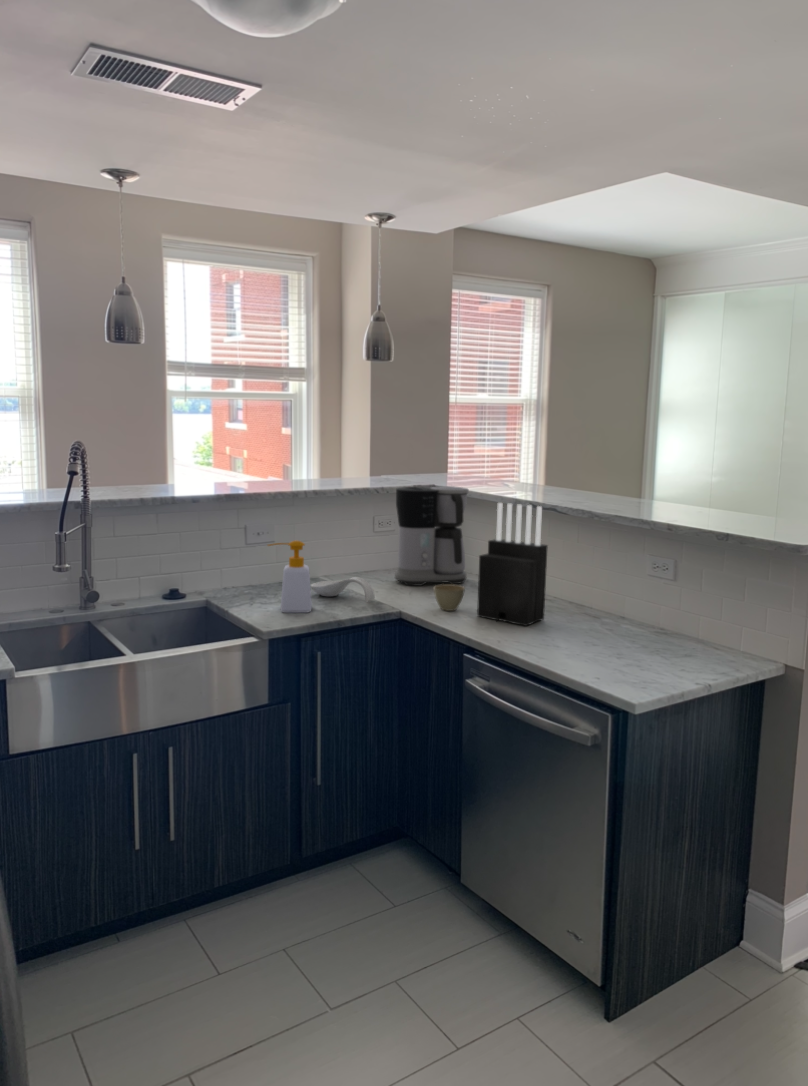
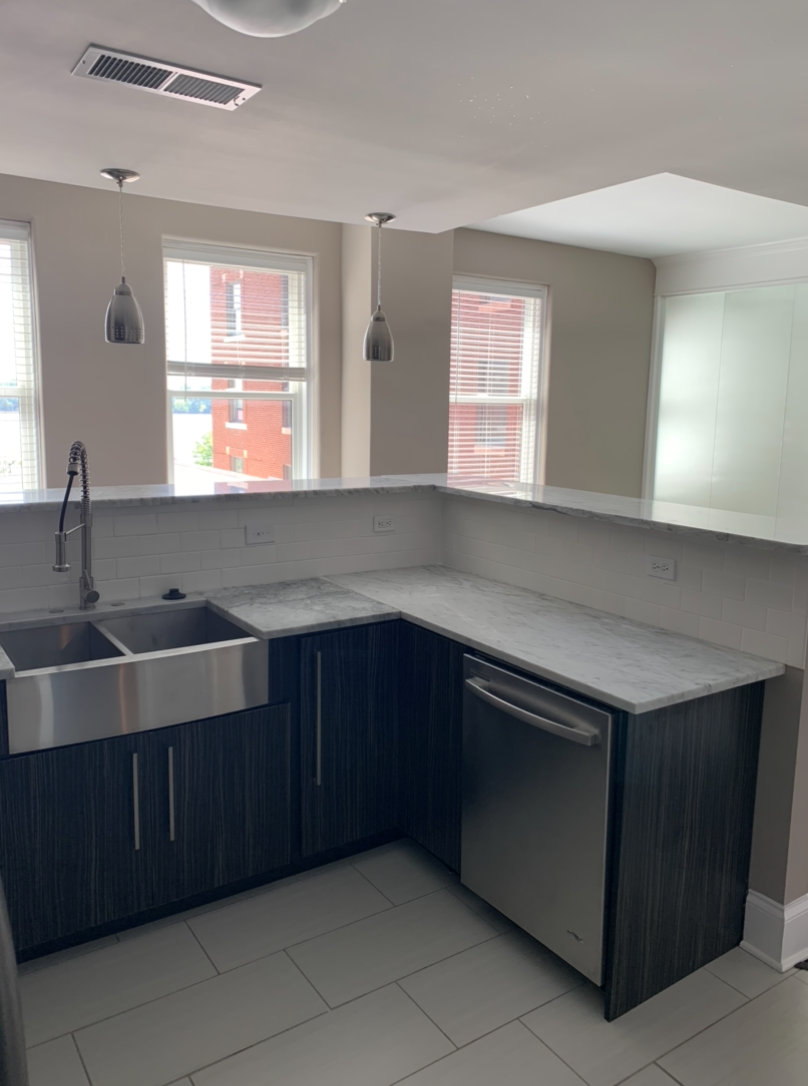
- coffee maker (433, 535)
- flower pot (448, 598)
- soap bottle (289, 575)
- spoon rest (342, 586)
- knife block (510, 562)
